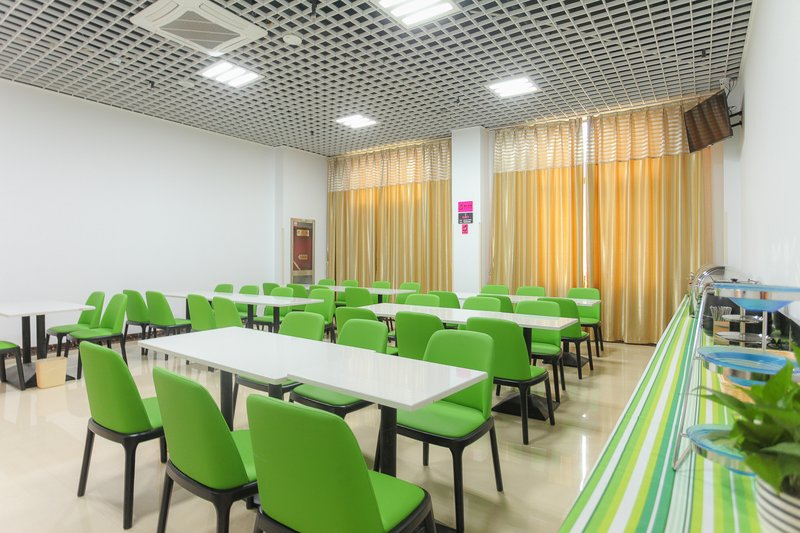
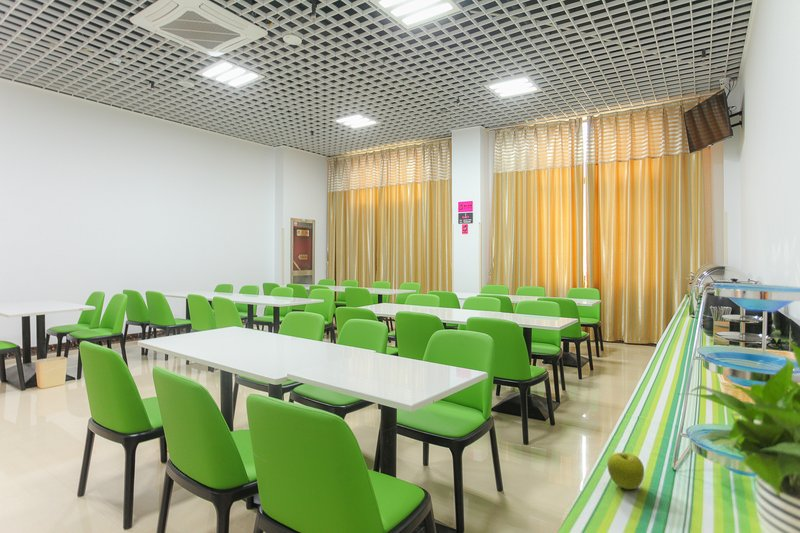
+ fruit (625, 470)
